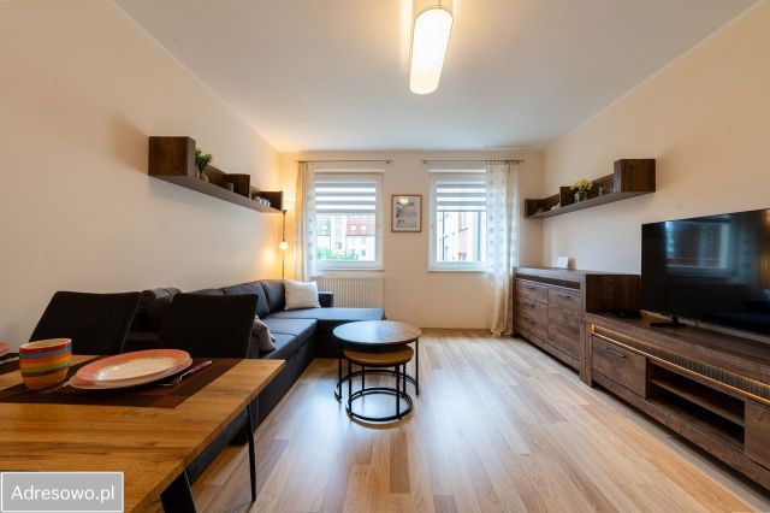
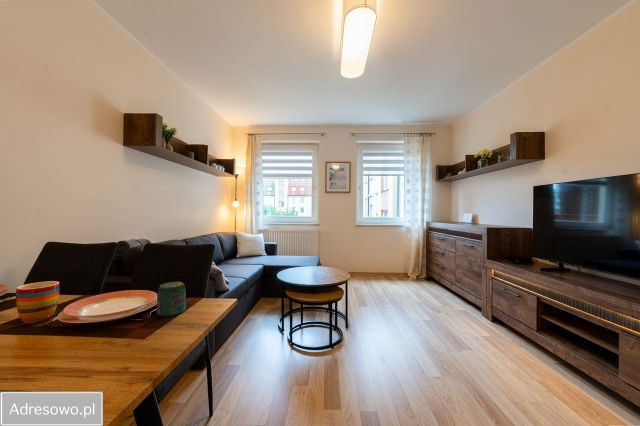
+ jar (171, 298)
